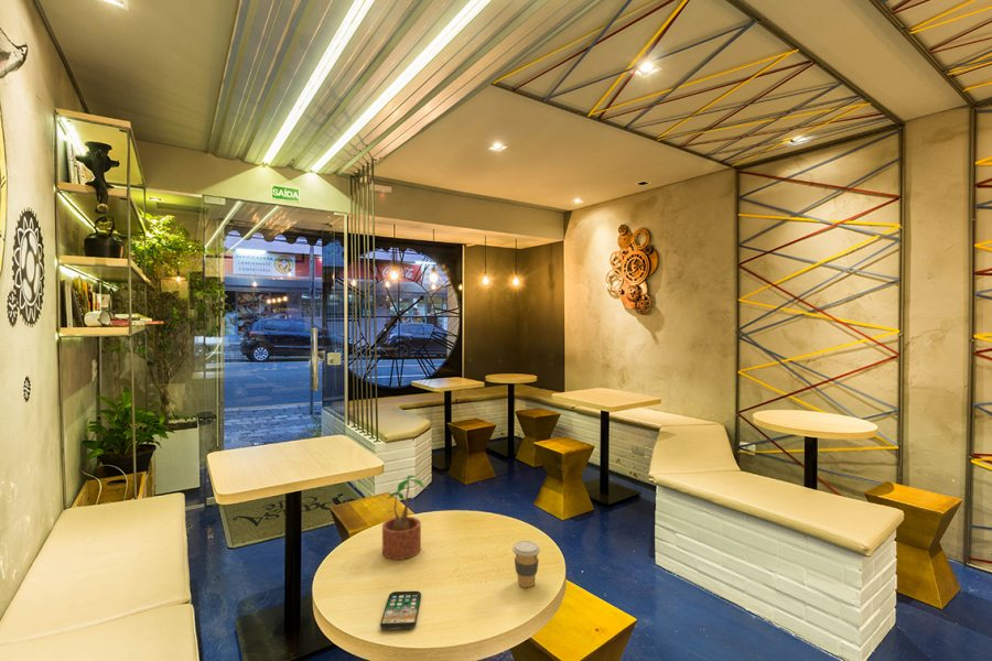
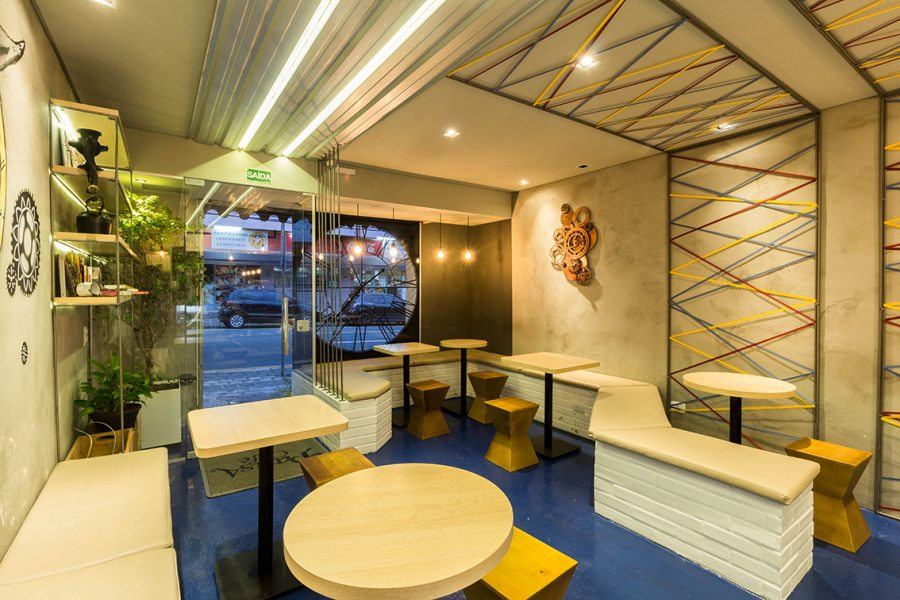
- potted plant (406, 513)
- coffee cup (526, 564)
- smartphone (401, 609)
